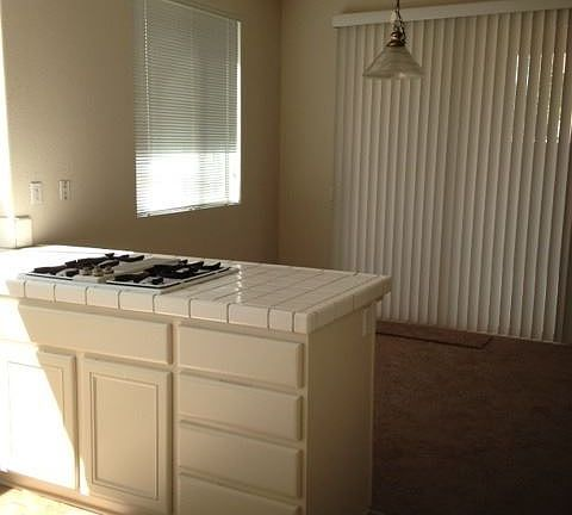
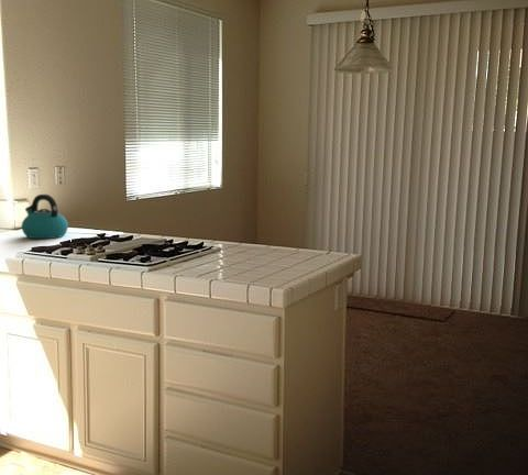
+ kettle (42, 214)
